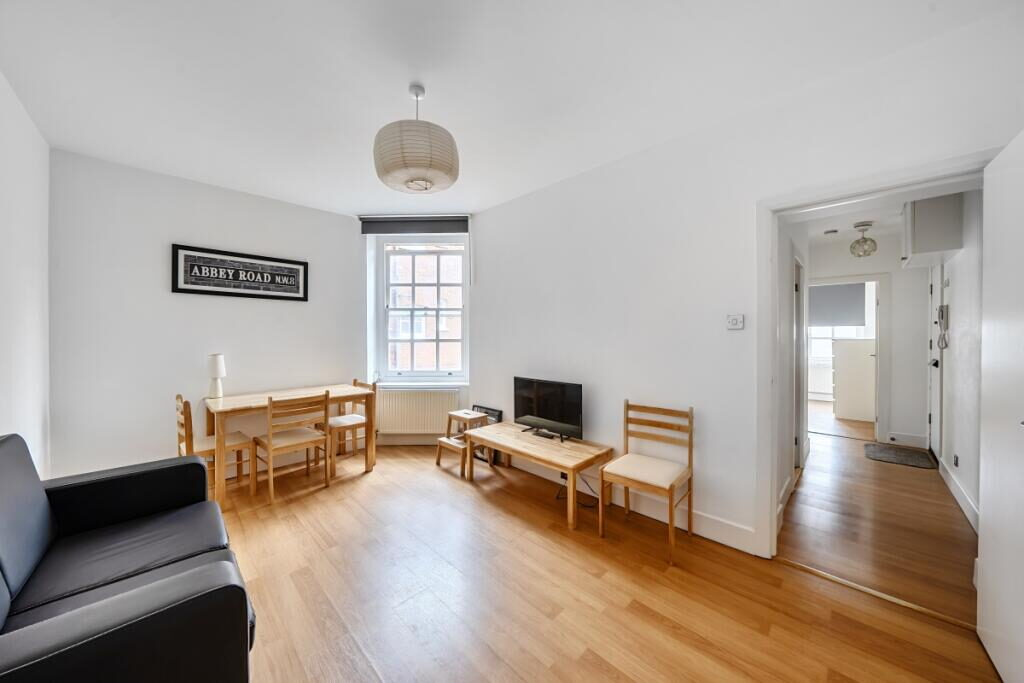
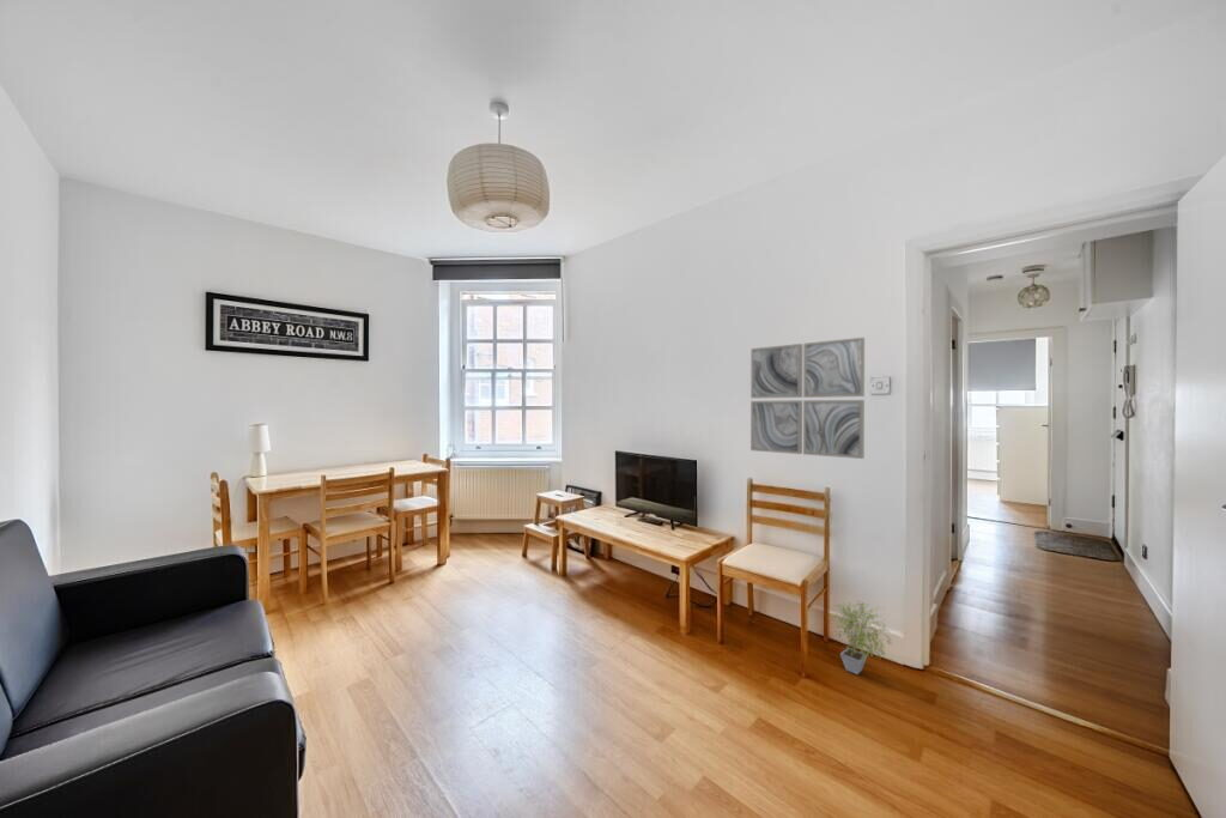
+ potted plant (858, 632)
+ wall art (803, 400)
